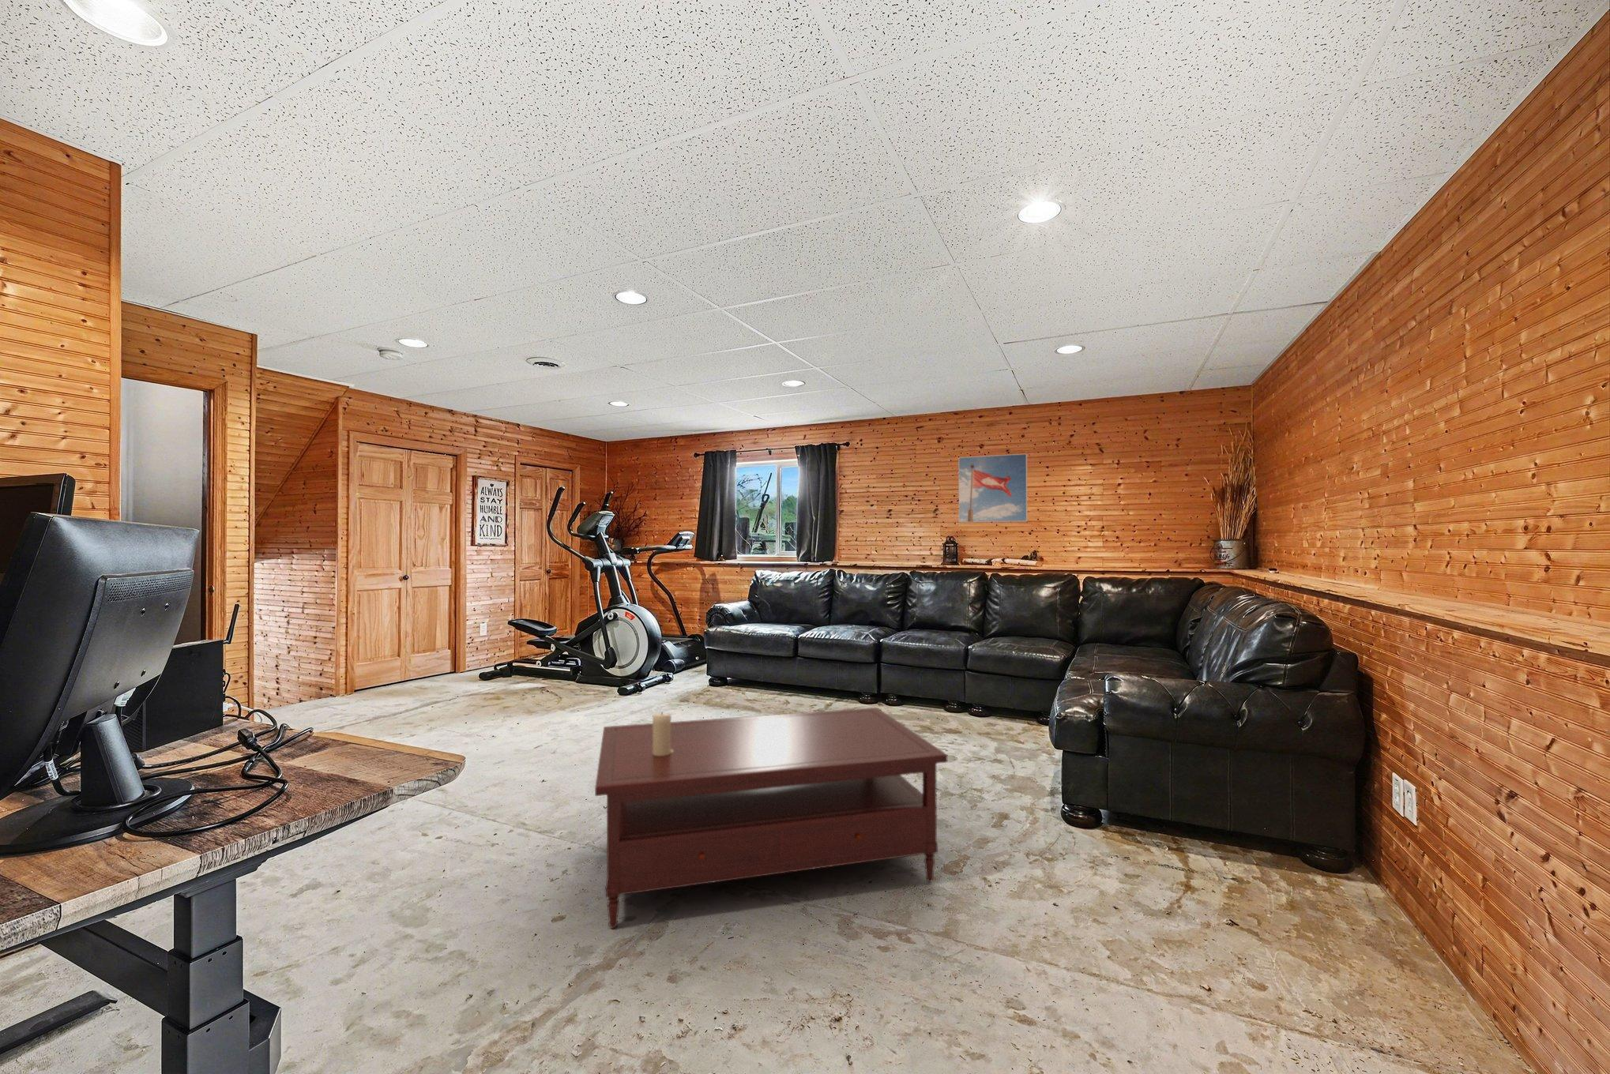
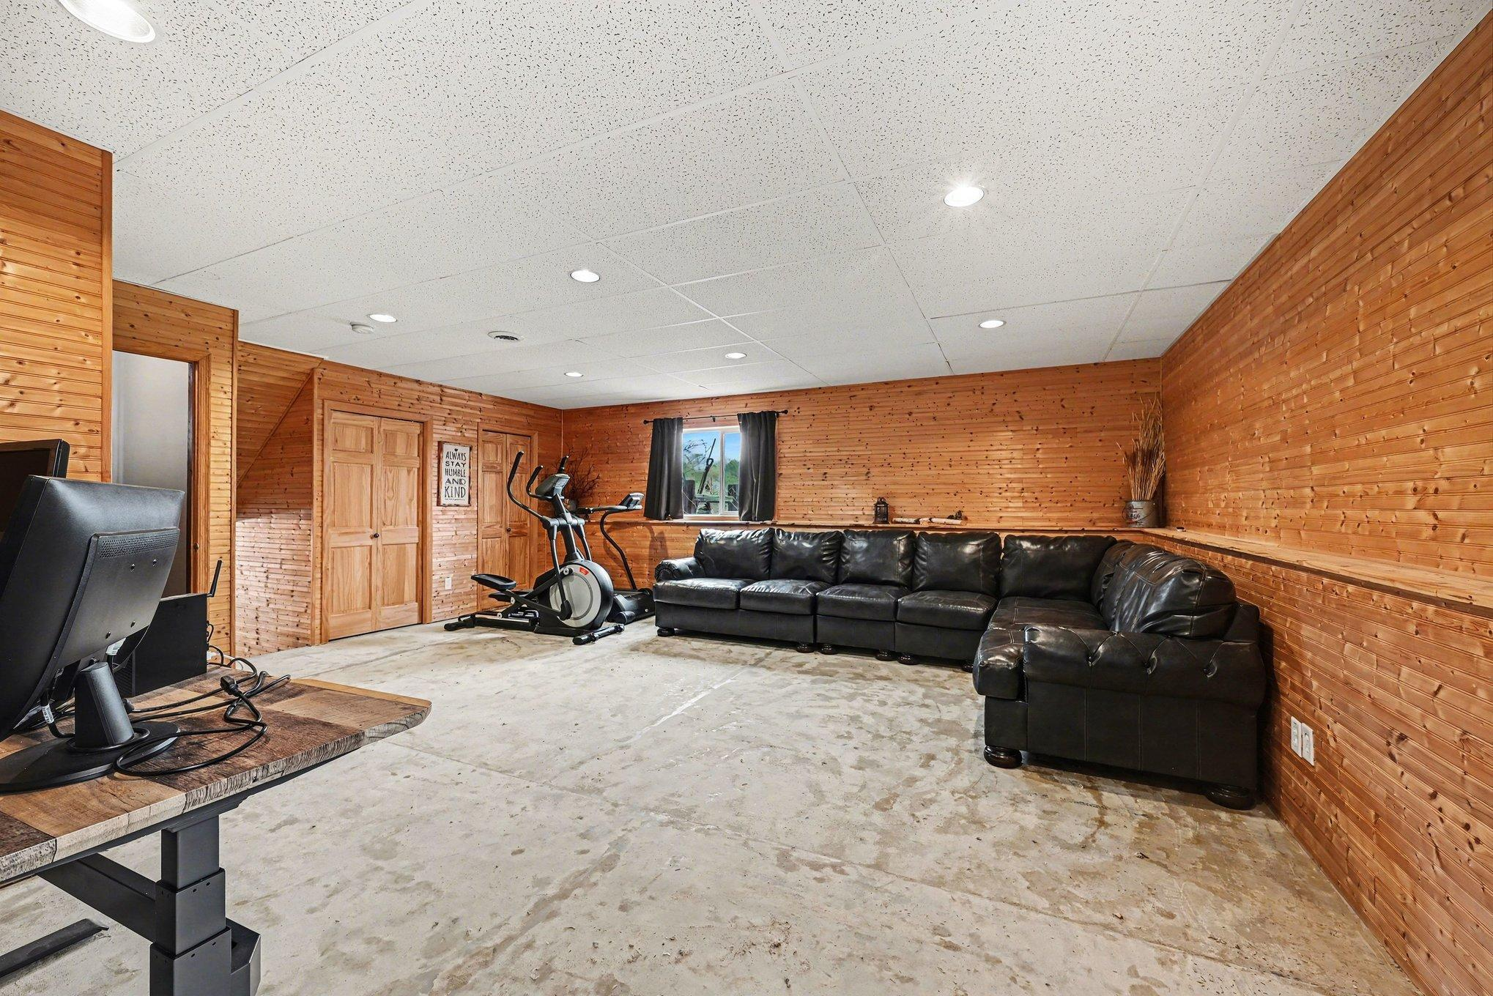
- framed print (993, 489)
- candle (662, 731)
- coffee table (764, 800)
